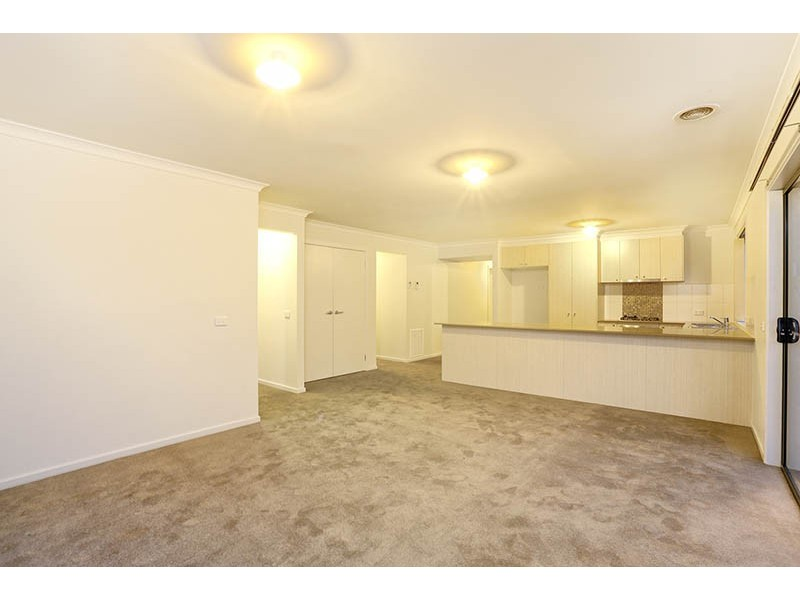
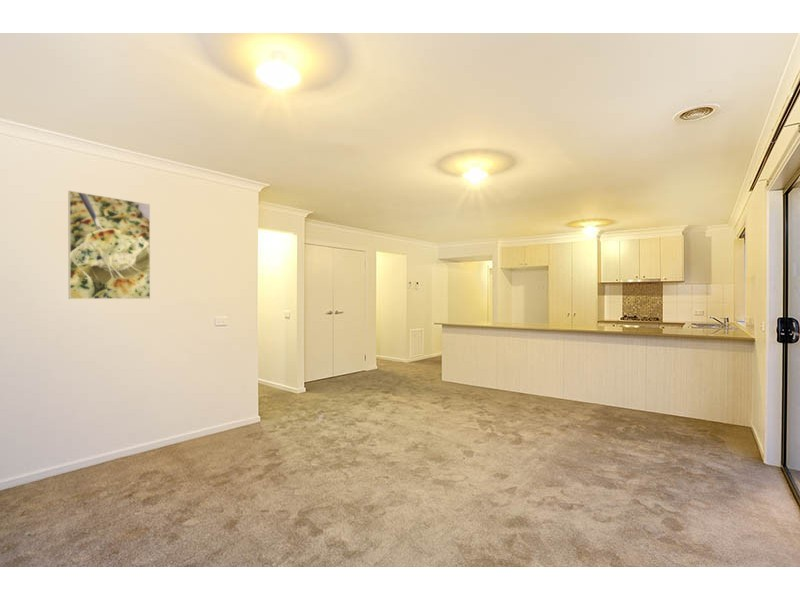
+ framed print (111, 248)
